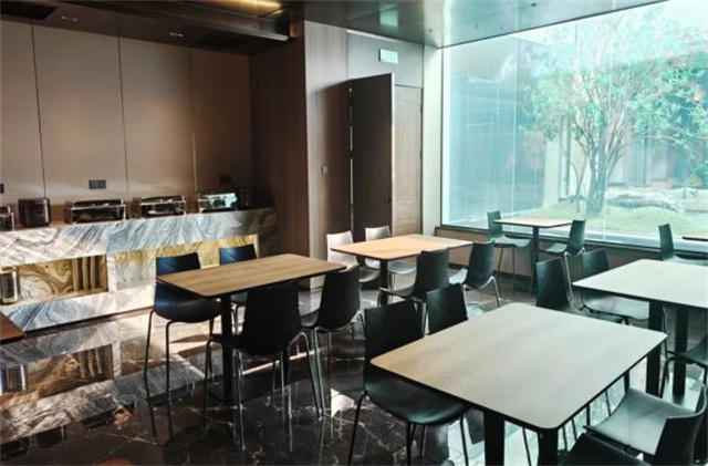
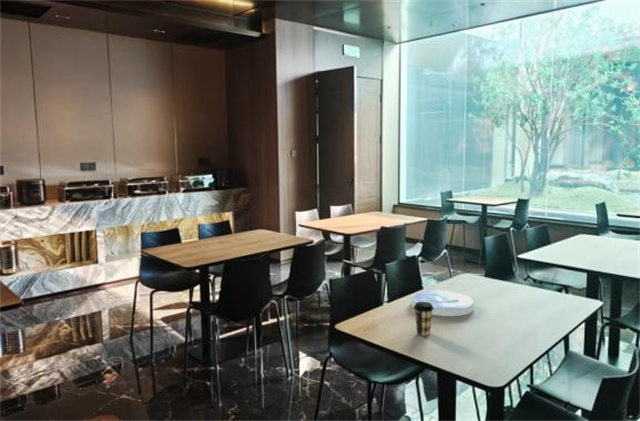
+ coffee cup (423, 318)
+ plate (442, 300)
